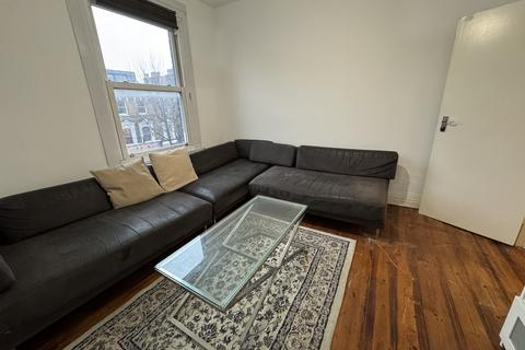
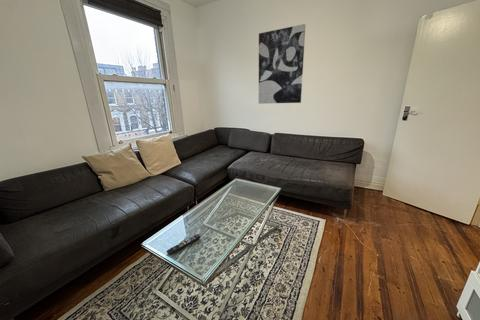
+ wall art (279, 68)
+ remote control (184, 243)
